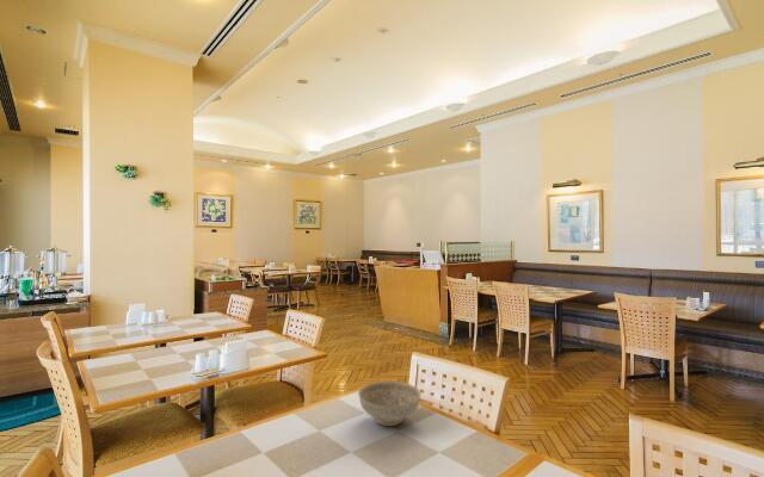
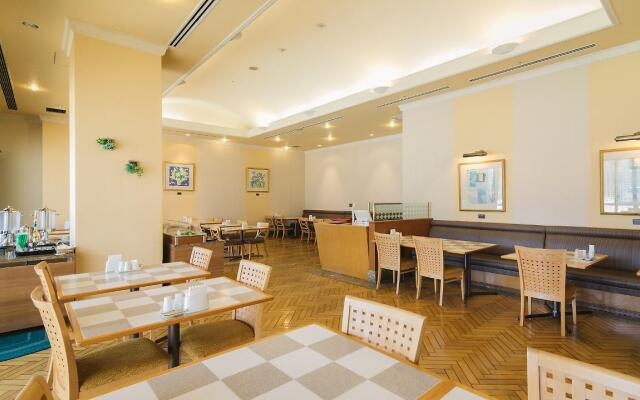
- decorative bowl (389, 405)
